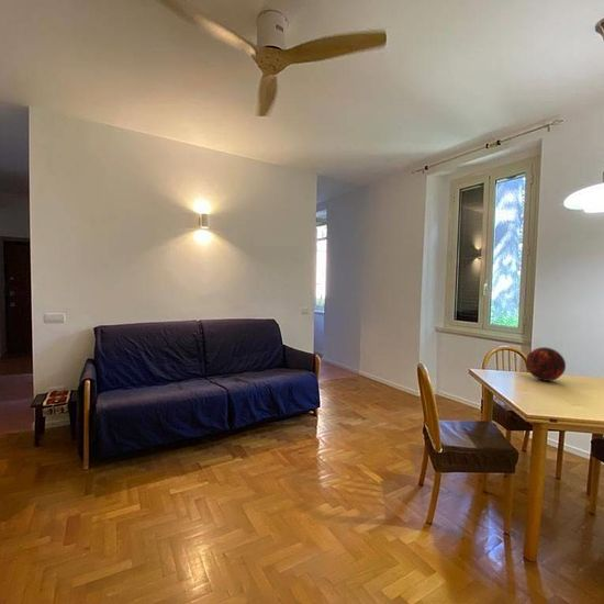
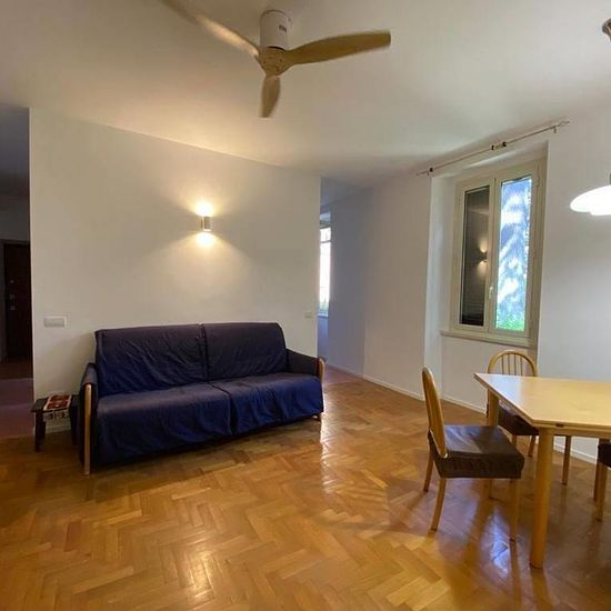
- decorative orb (545, 363)
